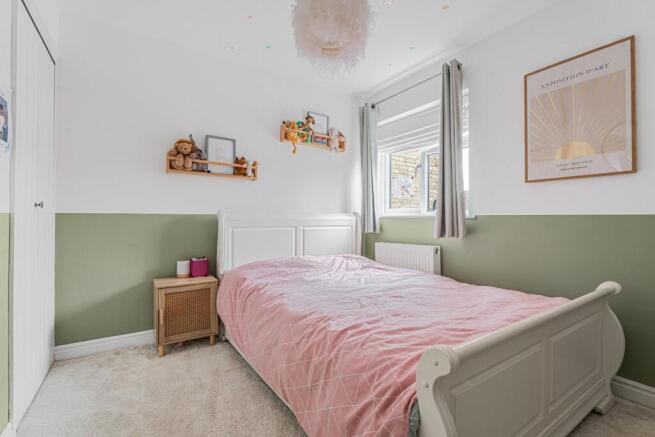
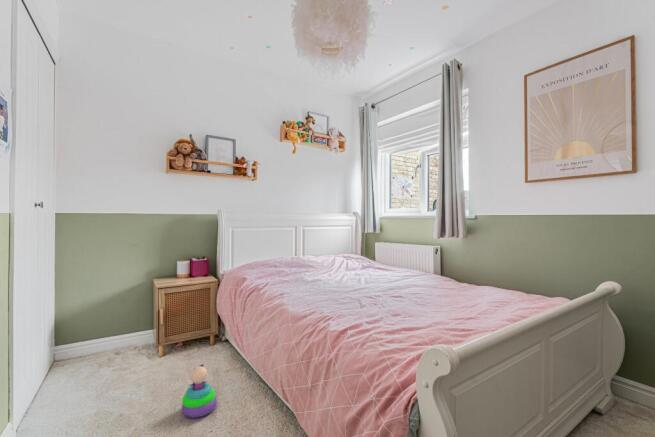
+ stacking toy (199, 388)
